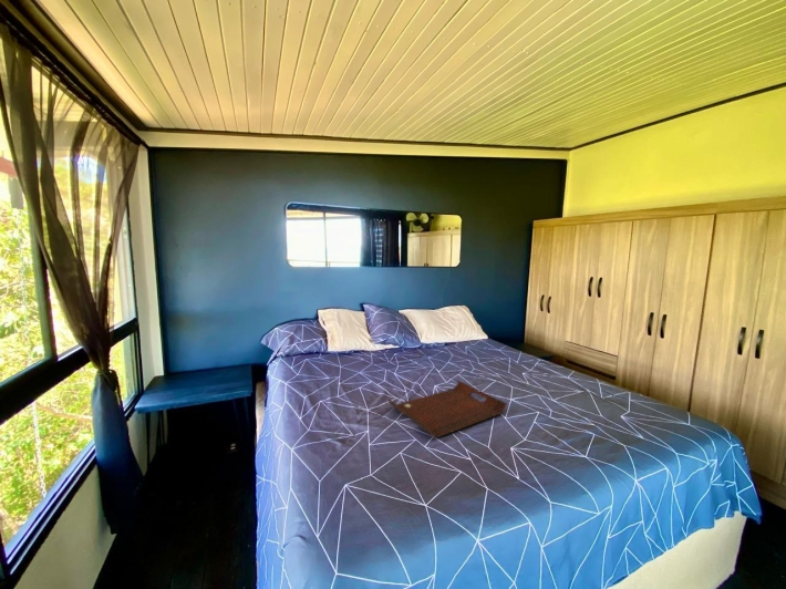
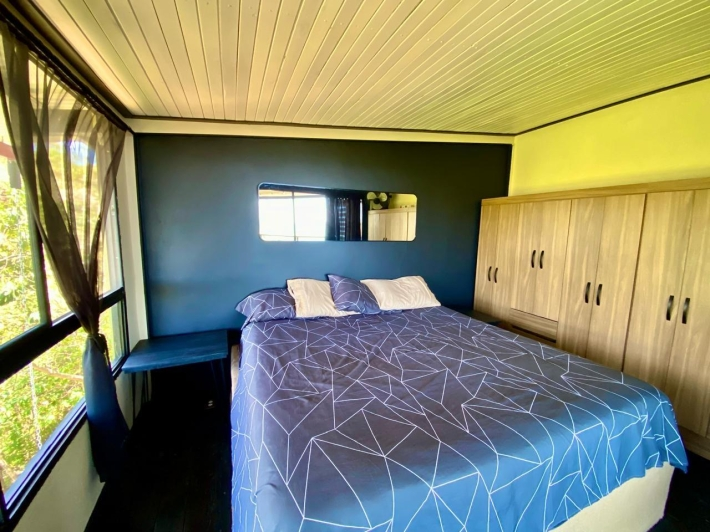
- serving tray (446, 405)
